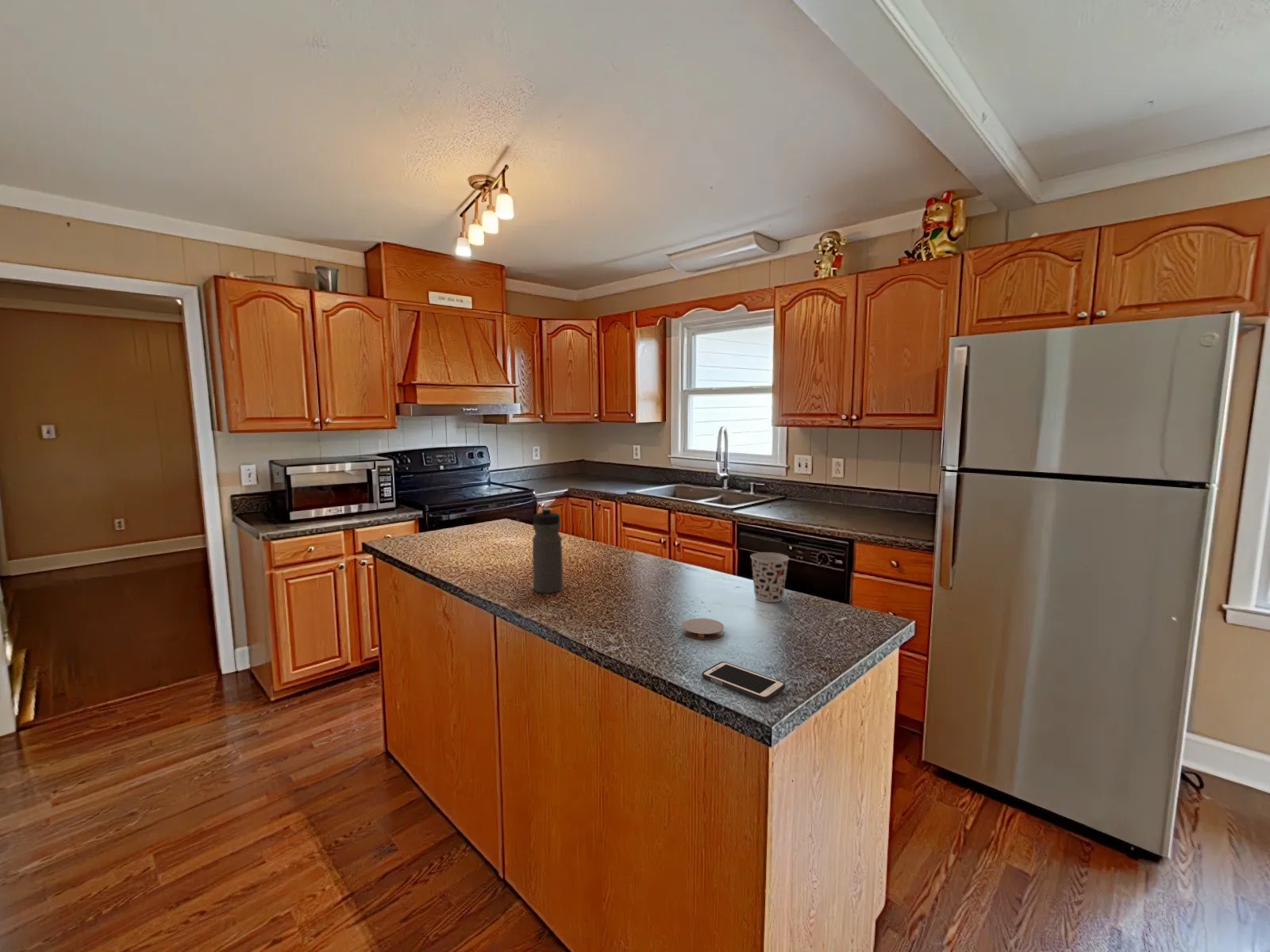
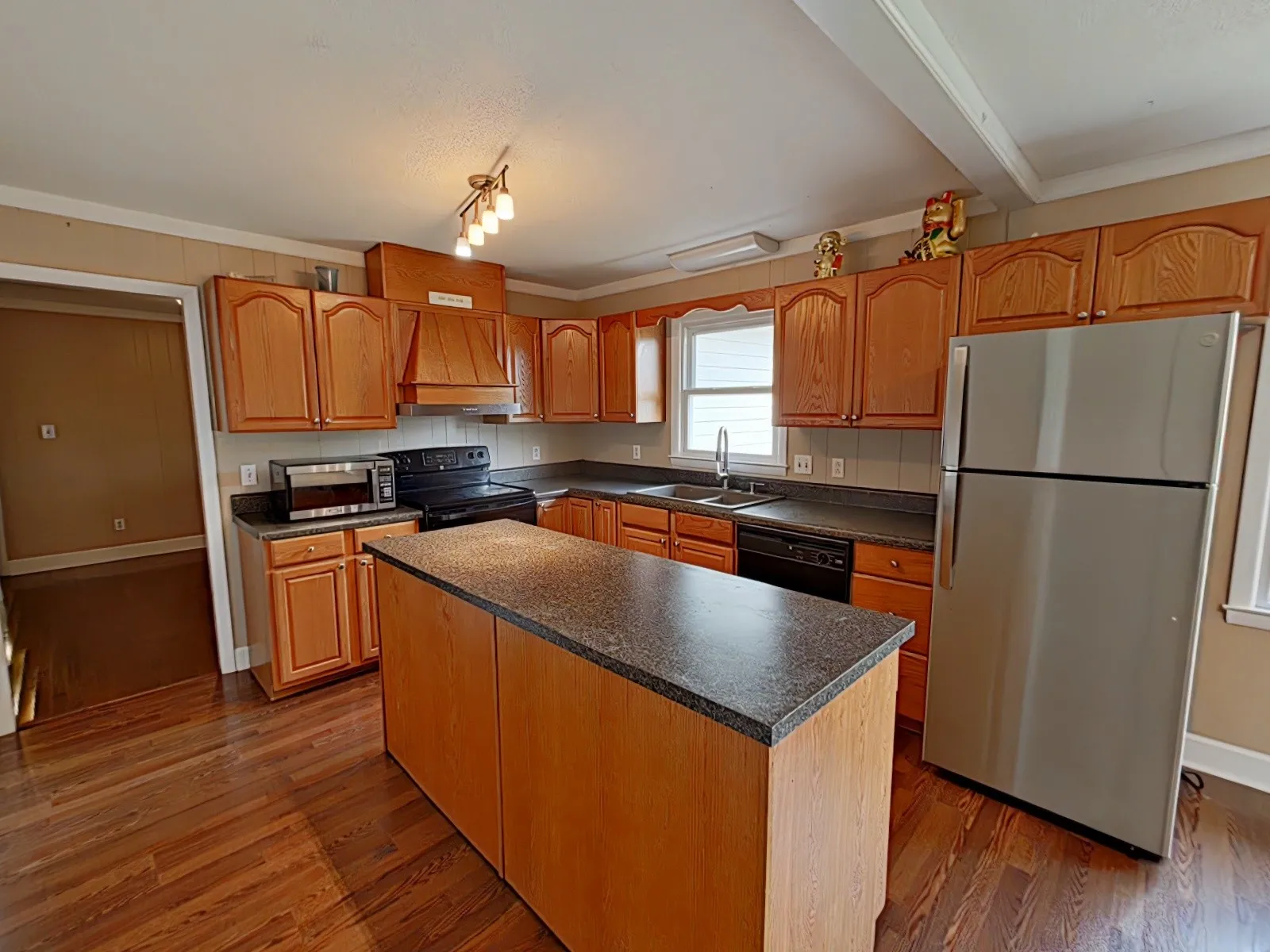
- coaster (702, 628)
- cup (769, 577)
- cell phone (742, 680)
- water bottle (547, 548)
